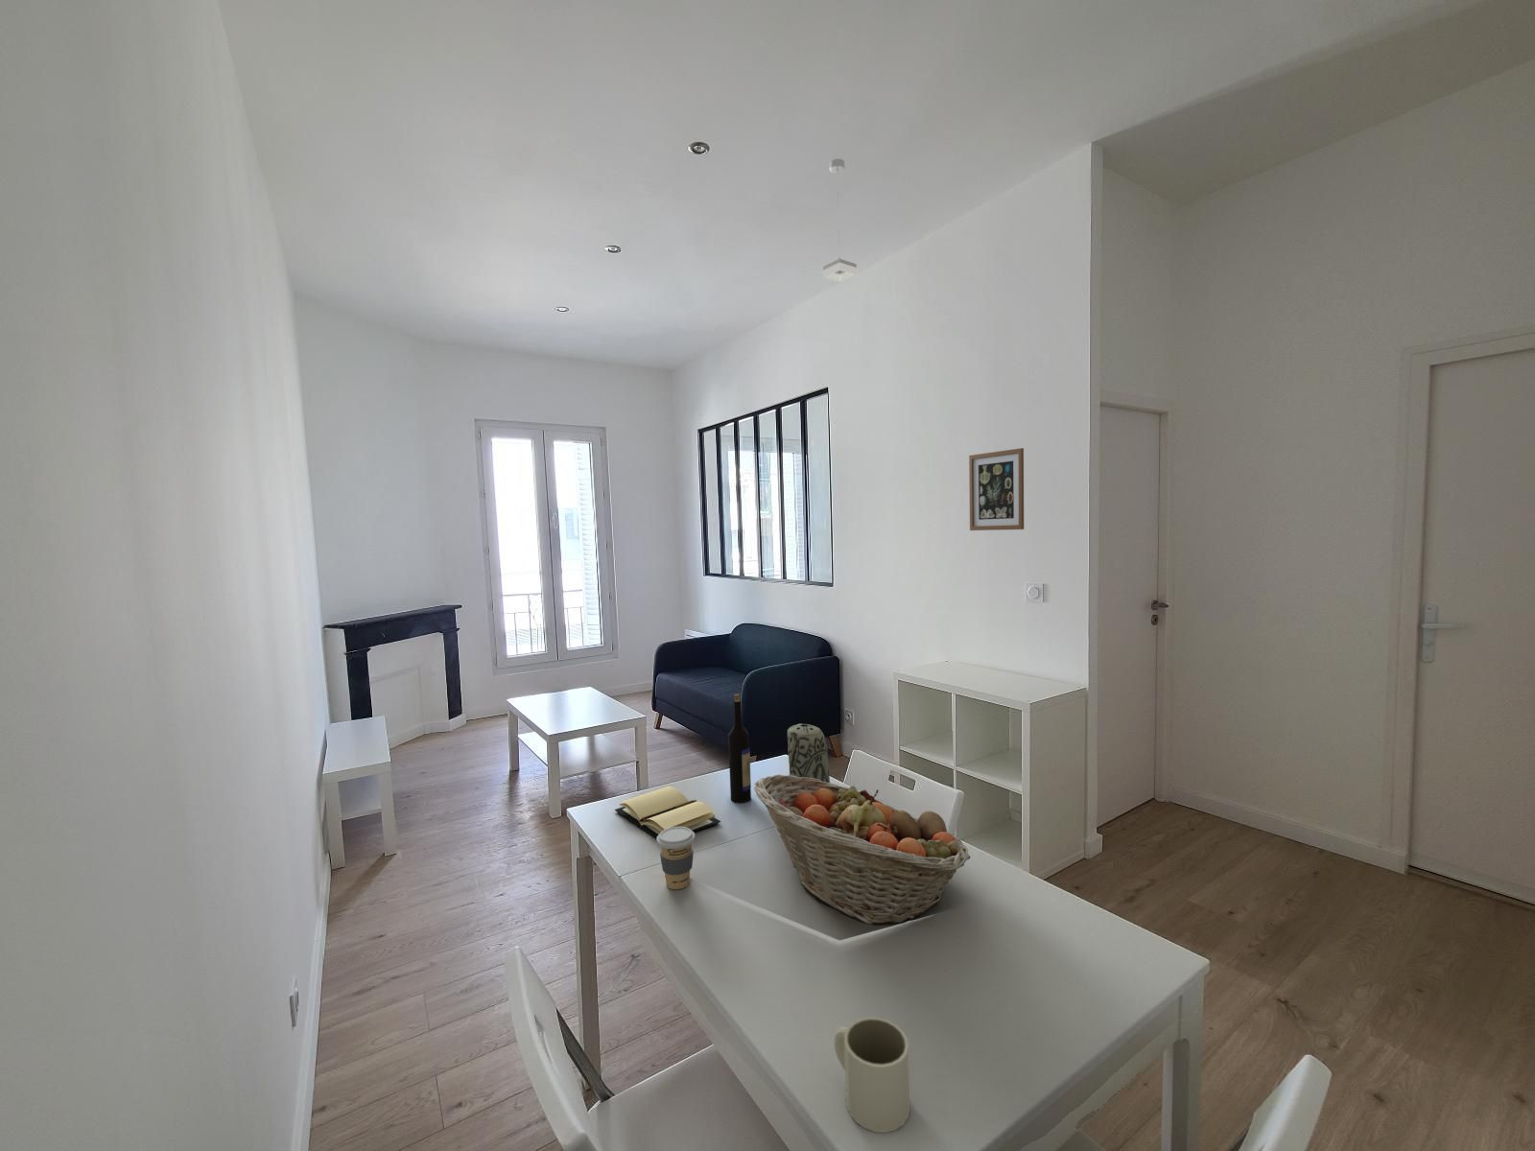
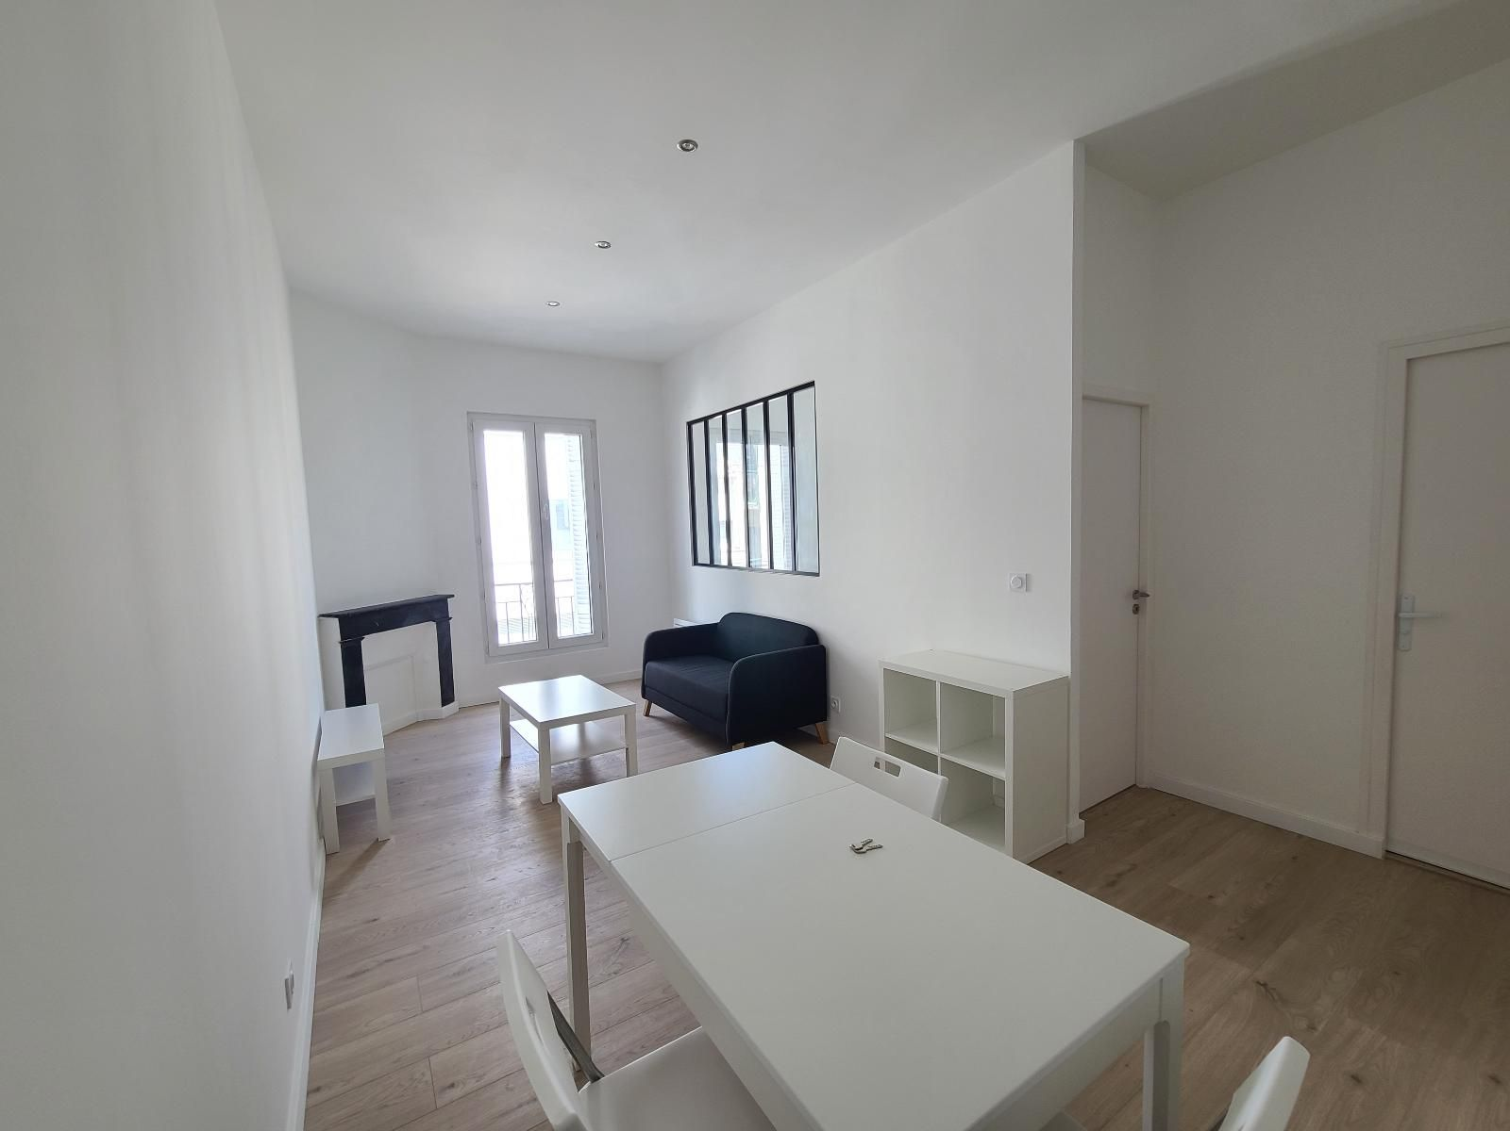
- mug (867, 1064)
- fruit basket (856, 833)
- book (667, 810)
- wall art (995, 491)
- pendant lamp (839, 231)
- wine bottle (738, 746)
- coffee cup (677, 857)
- toy elephant (805, 763)
